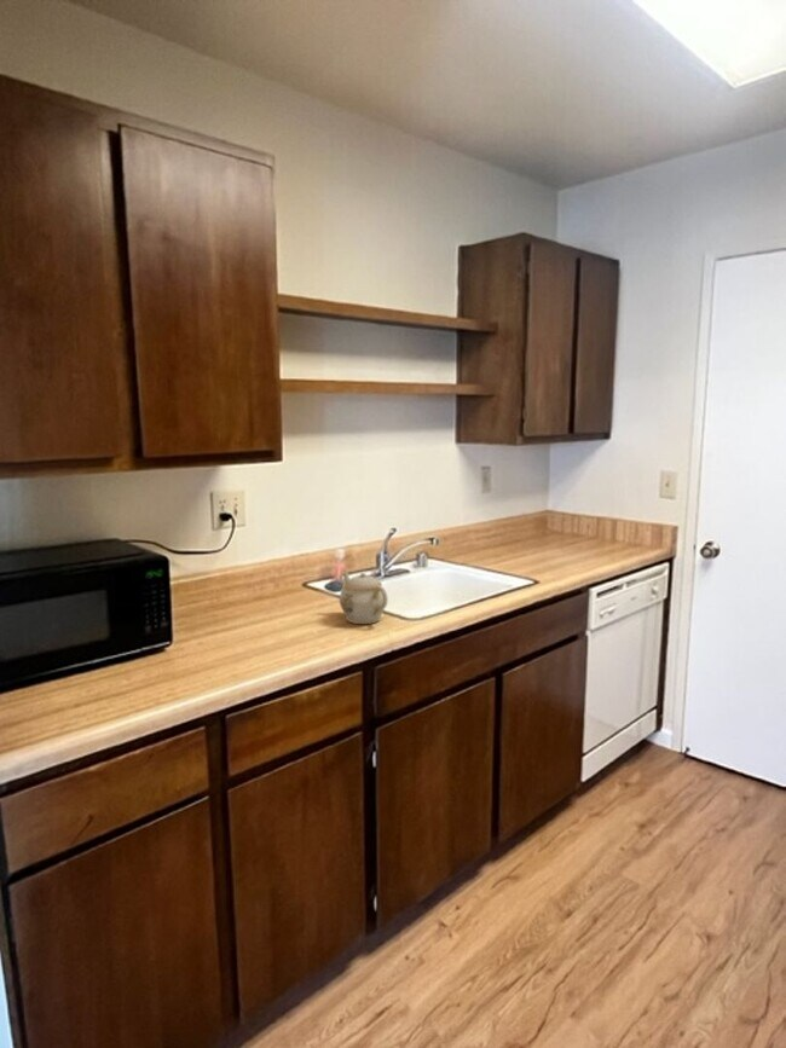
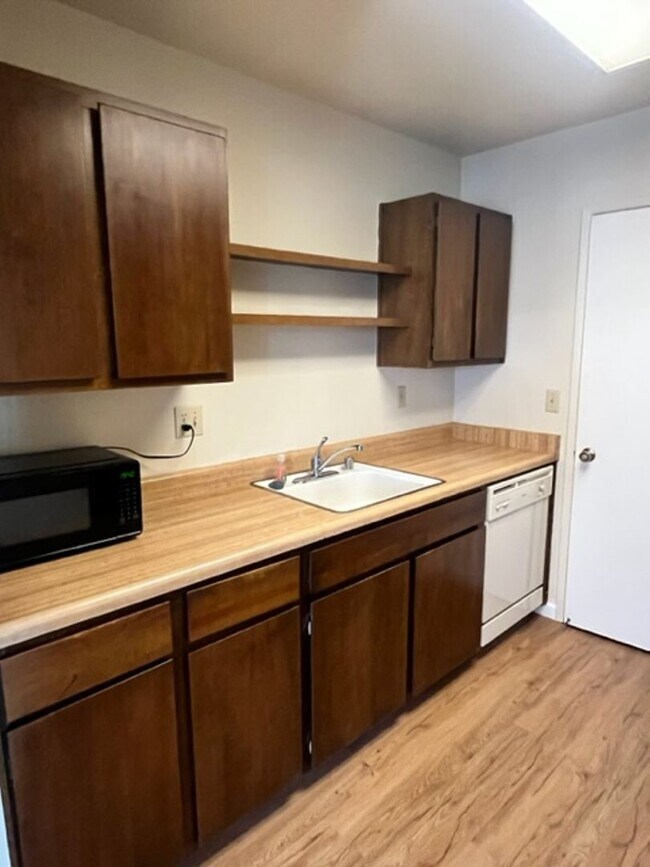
- teapot (364, 596)
